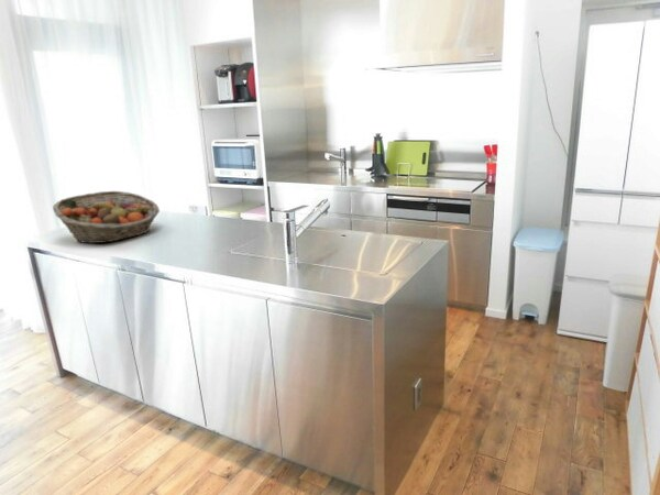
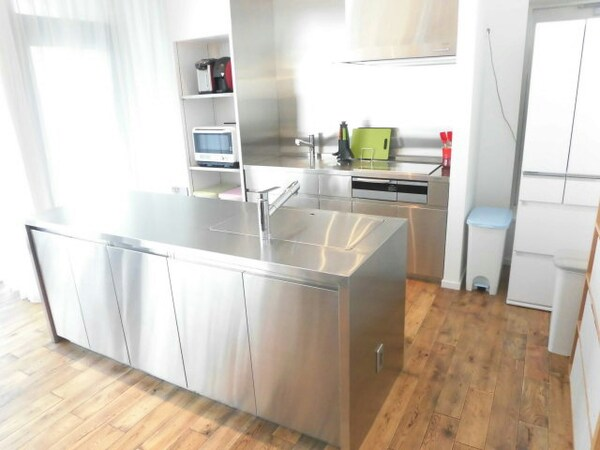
- fruit basket (109, 215)
